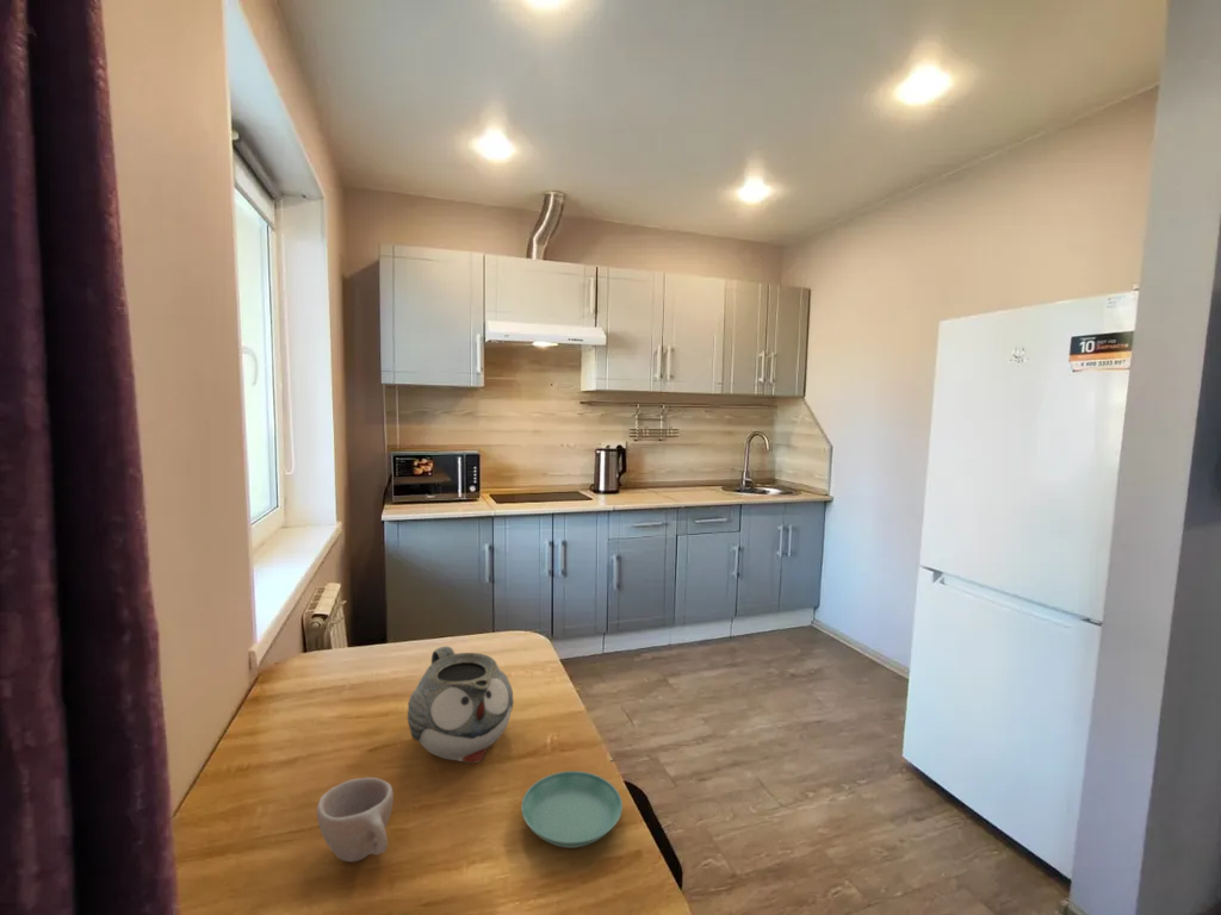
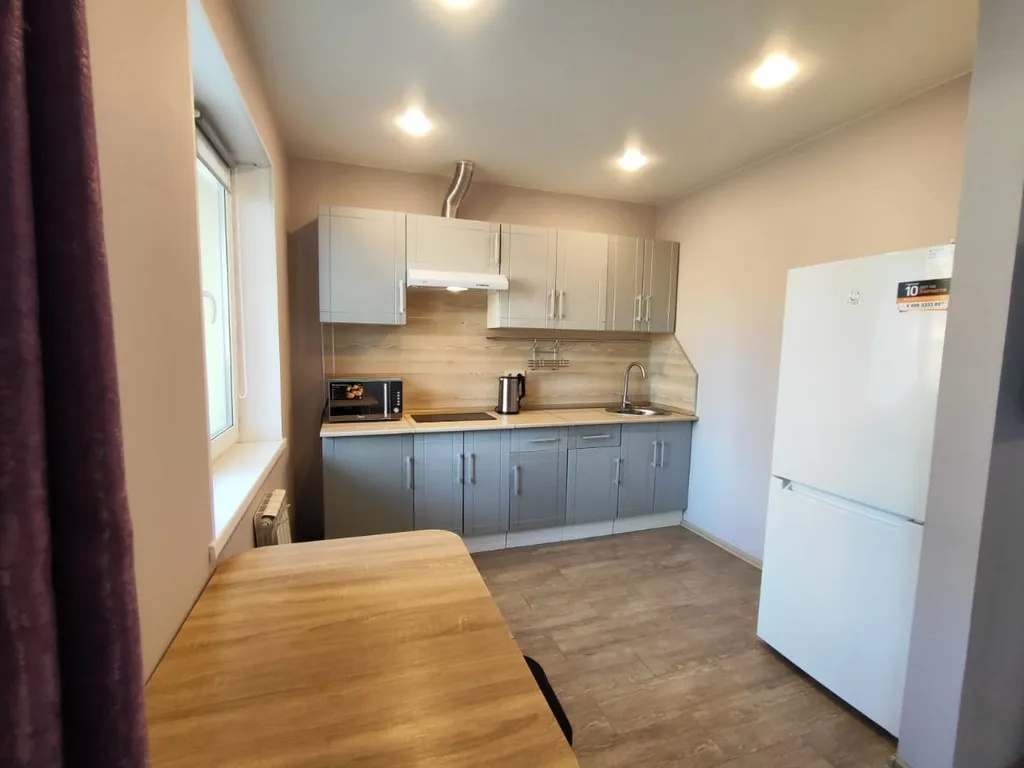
- saucer (571, 811)
- teapot (458, 696)
- cup (362, 826)
